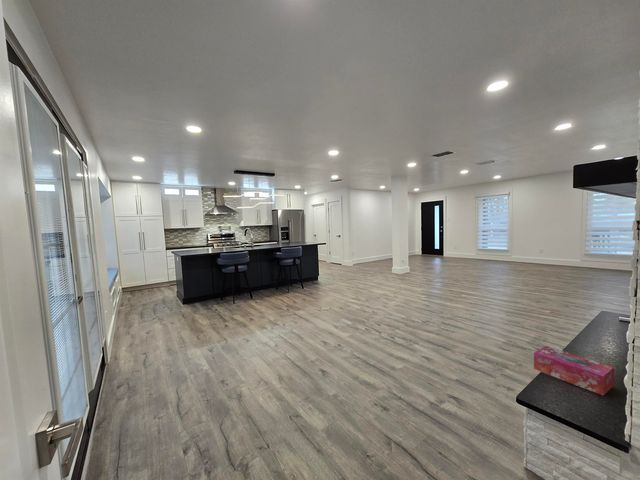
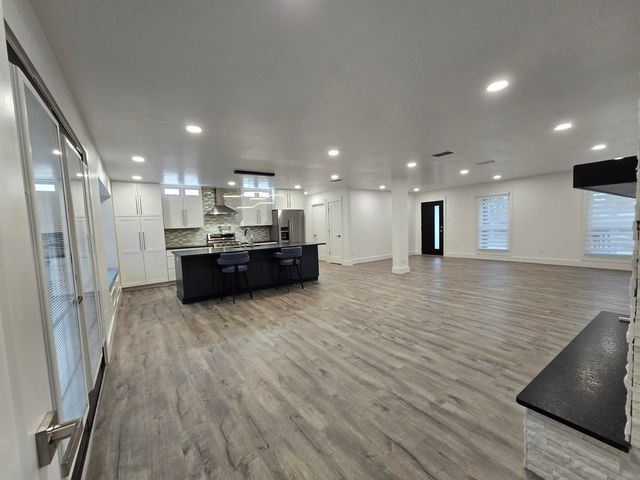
- tissue box (571, 368)
